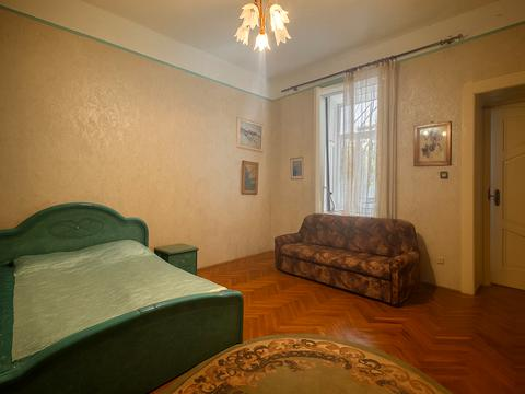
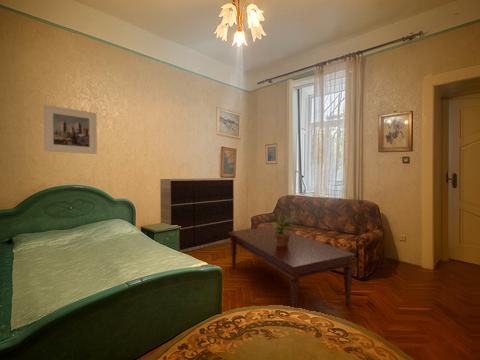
+ dresser (200, 211)
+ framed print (72, 130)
+ potted plant (283, 229)
+ coffee table (281, 262)
